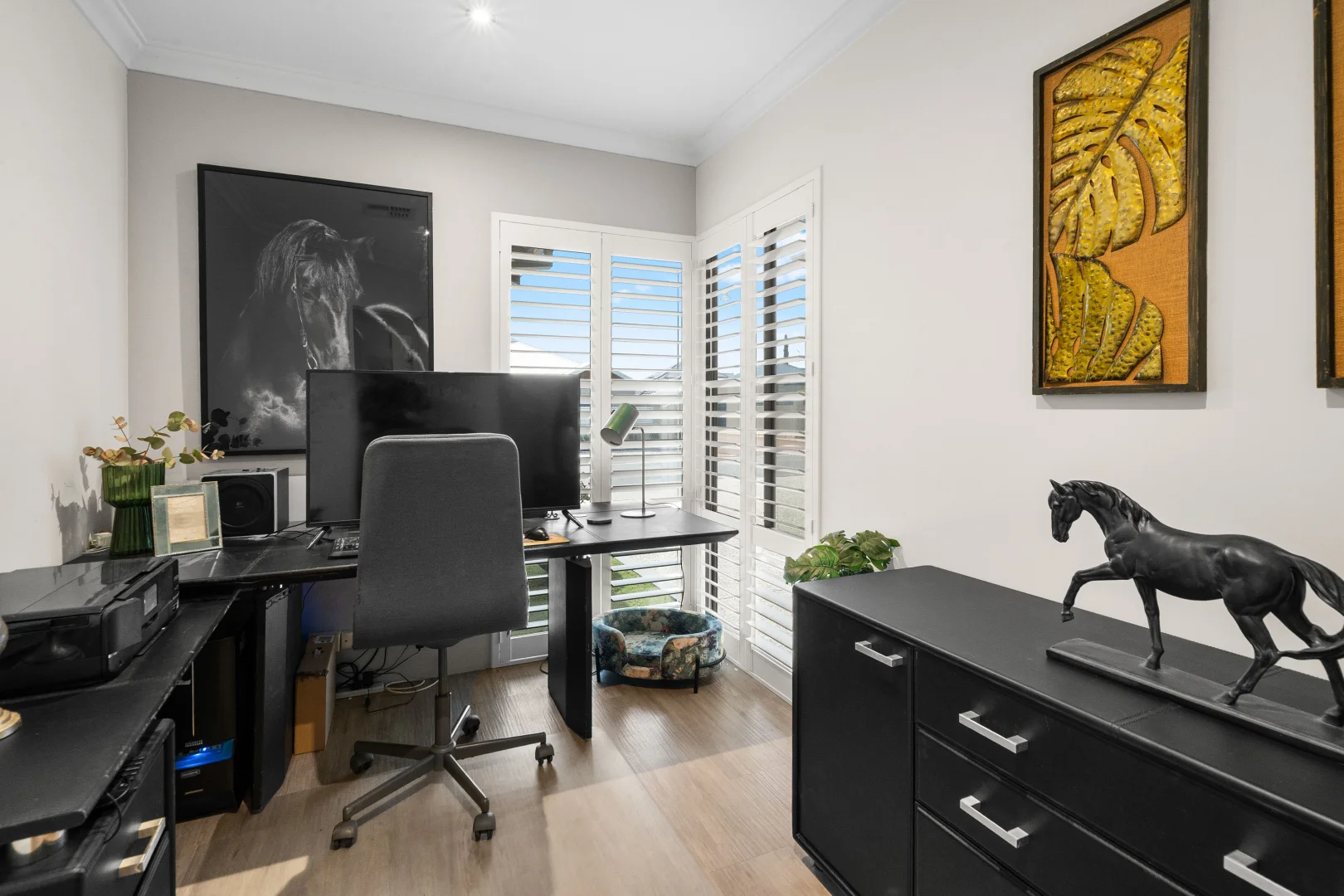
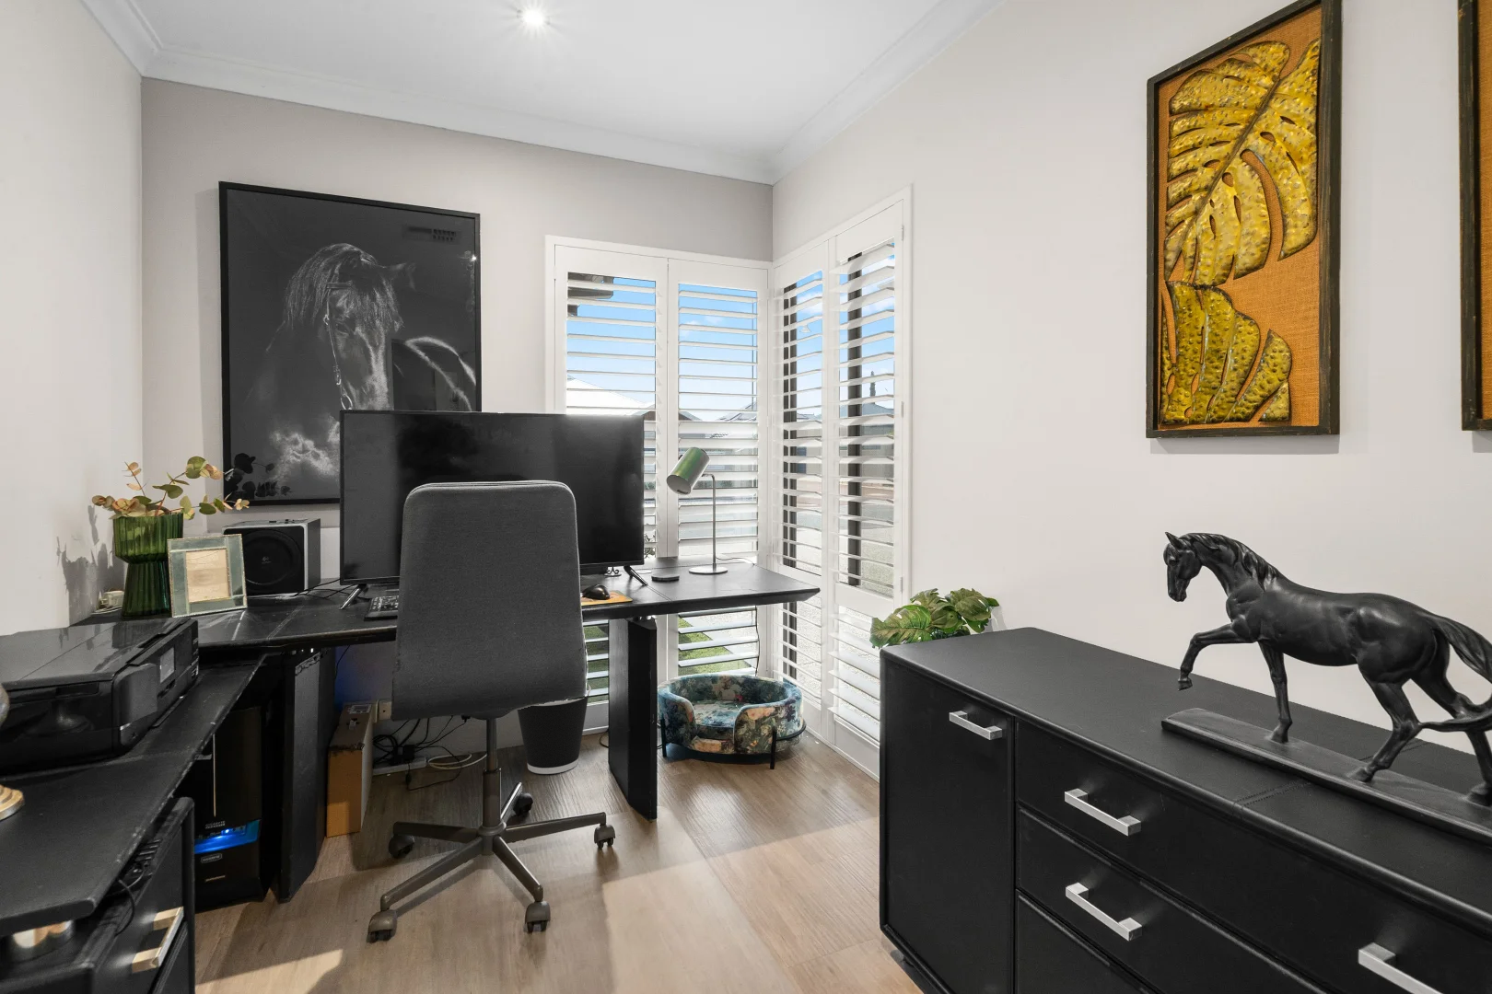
+ wastebasket (553, 727)
